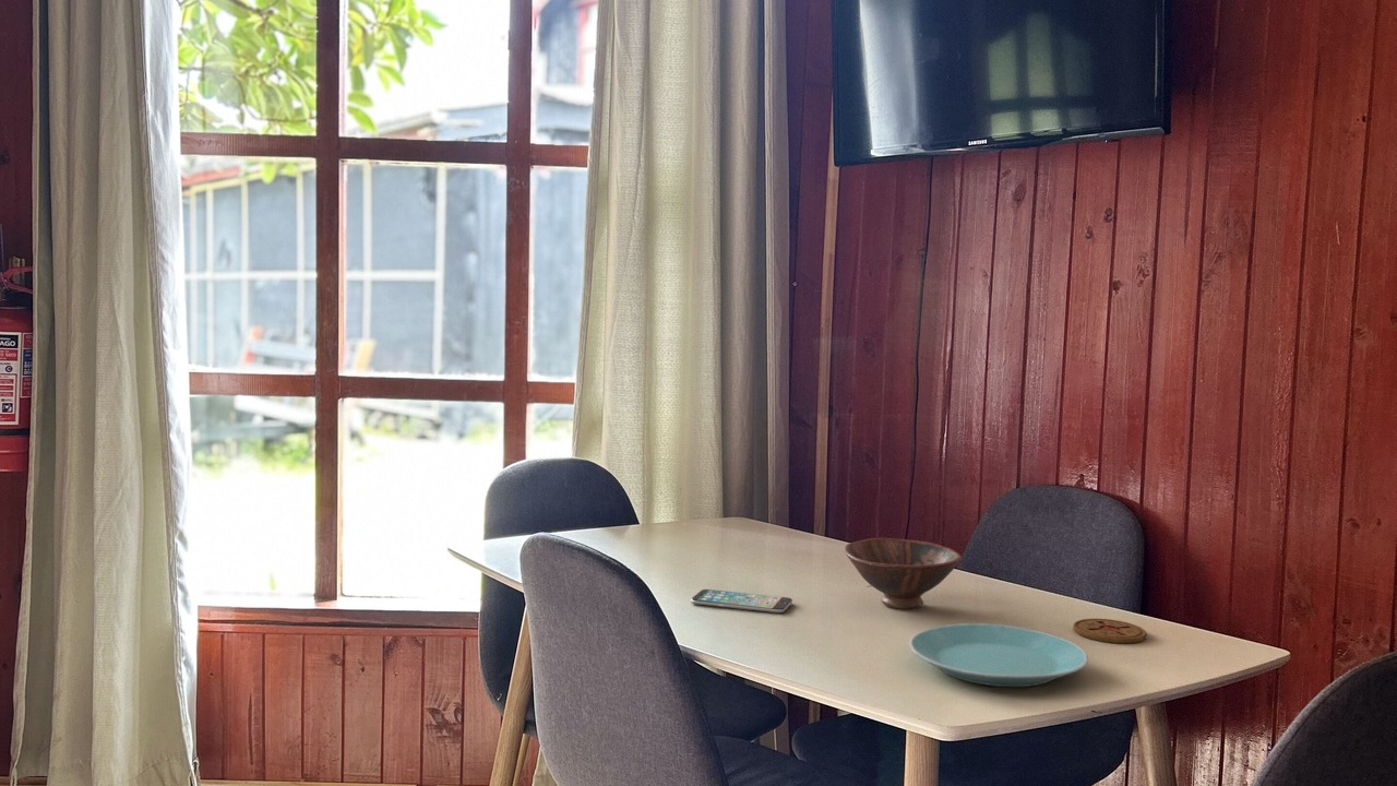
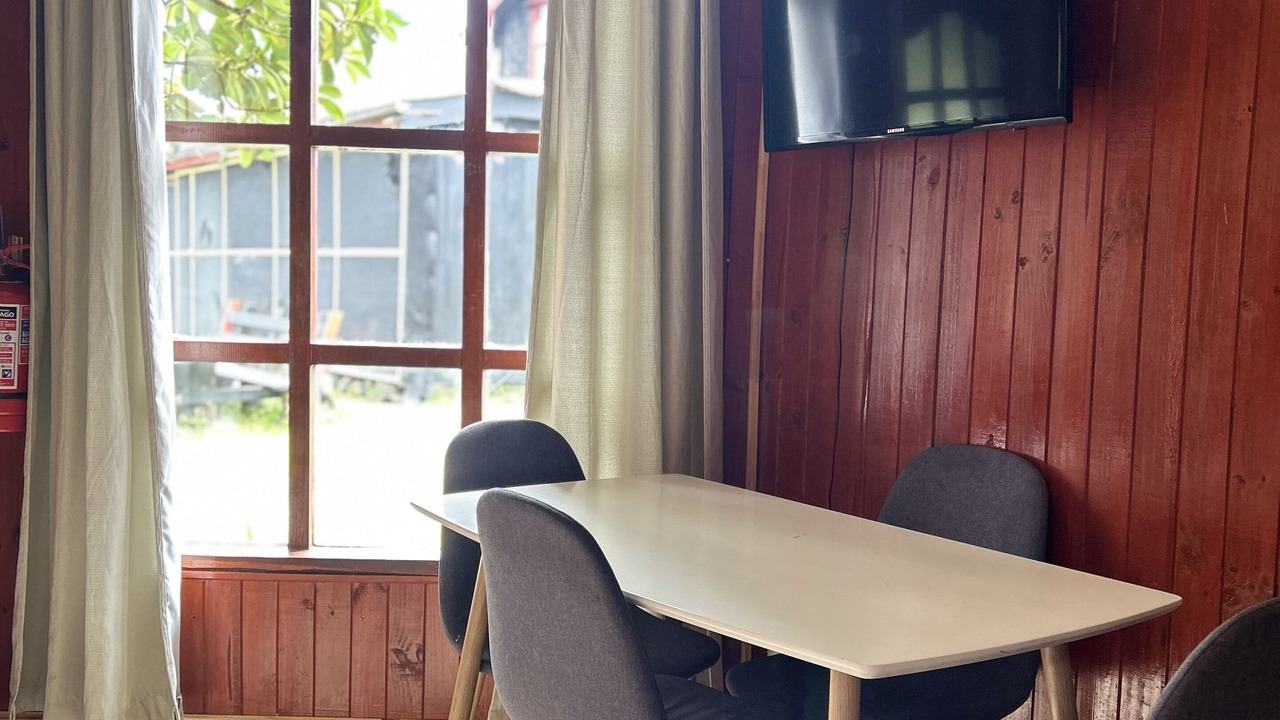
- bowl (900, 576)
- coaster (1109, 630)
- plate (996, 657)
- smartphone (741, 600)
